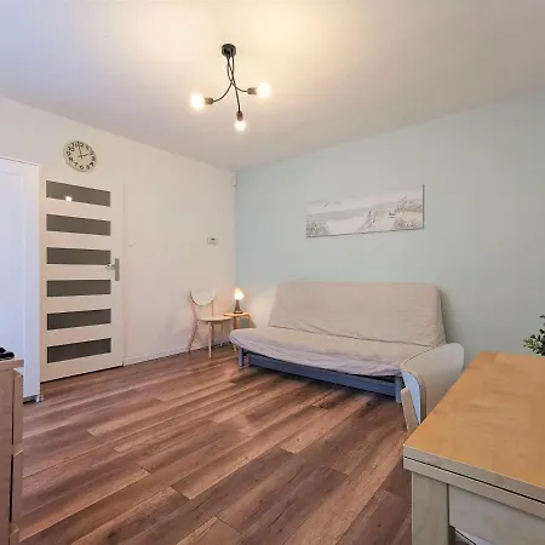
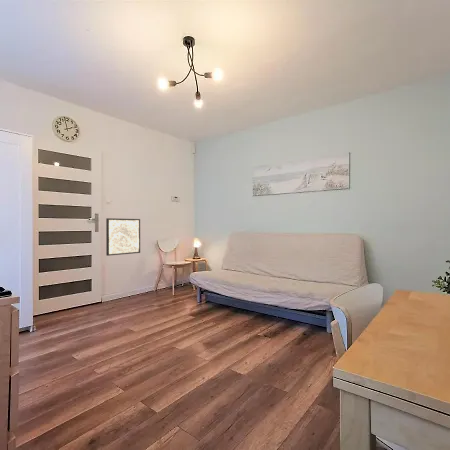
+ wall art (124, 236)
